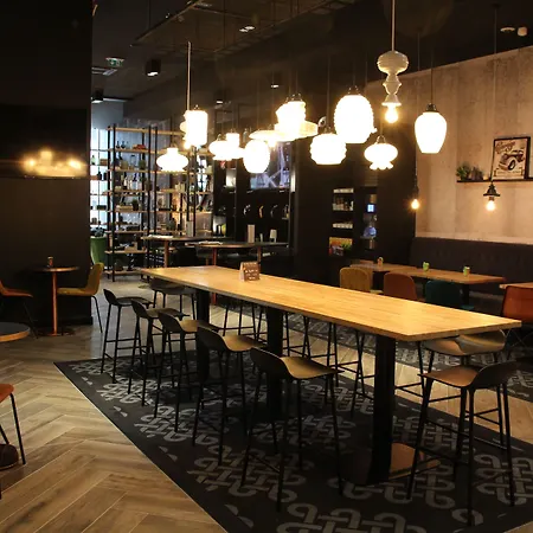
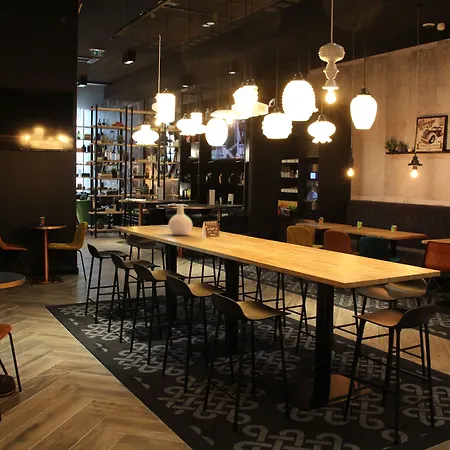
+ vase (180, 219)
